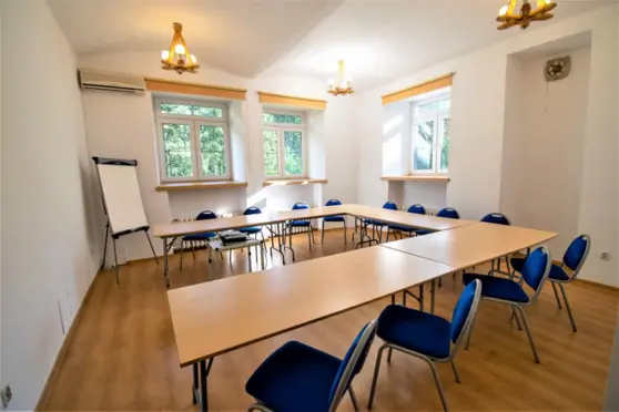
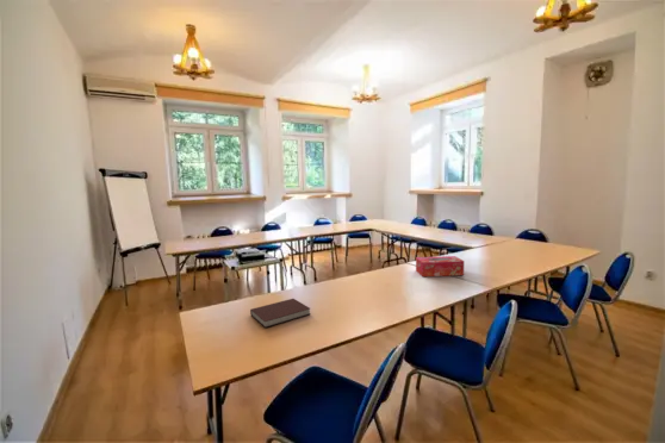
+ notebook (280, 311)
+ tissue box (439, 266)
